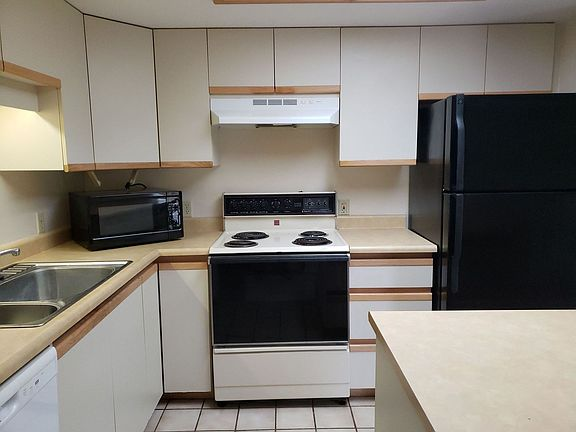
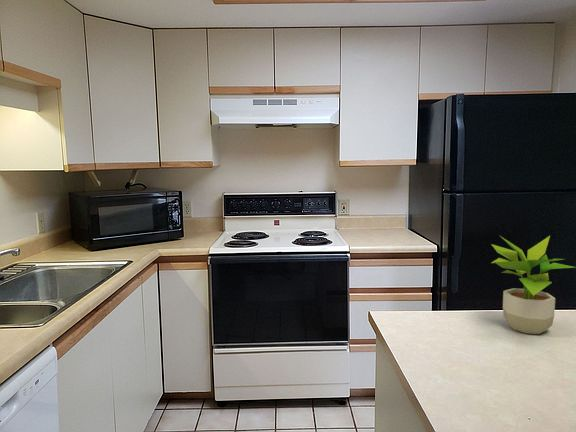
+ potted plant (522, 282)
